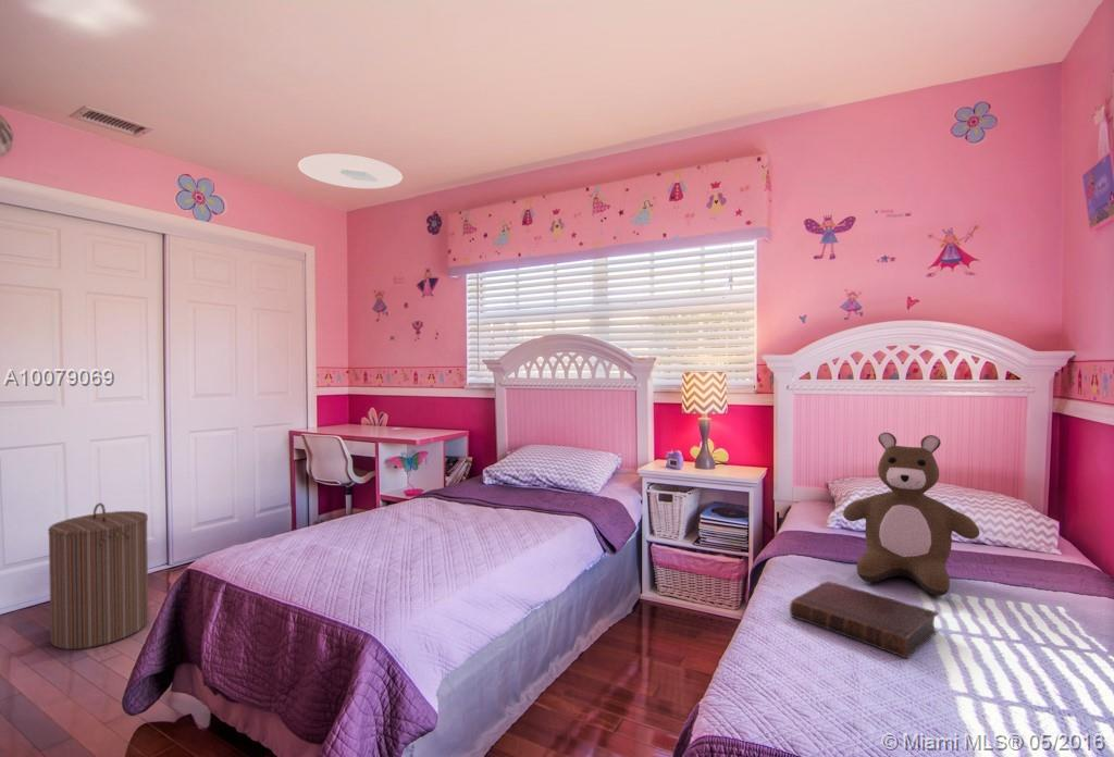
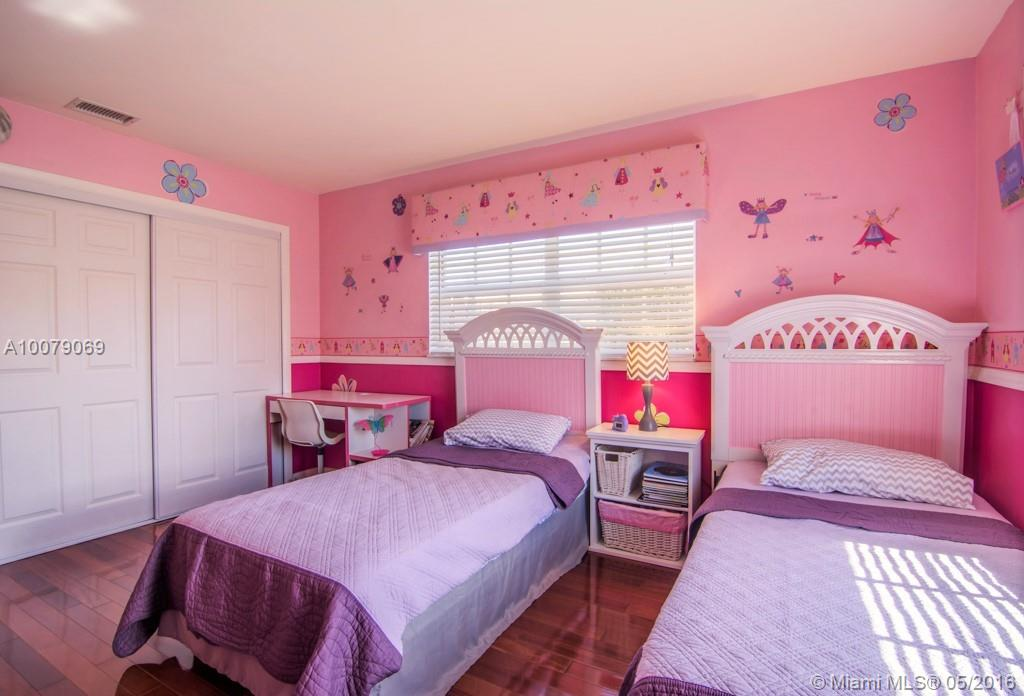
- ceiling light (351, 167)
- laundry hamper (100, 567)
- book (862, 615)
- teddy bear (905, 507)
